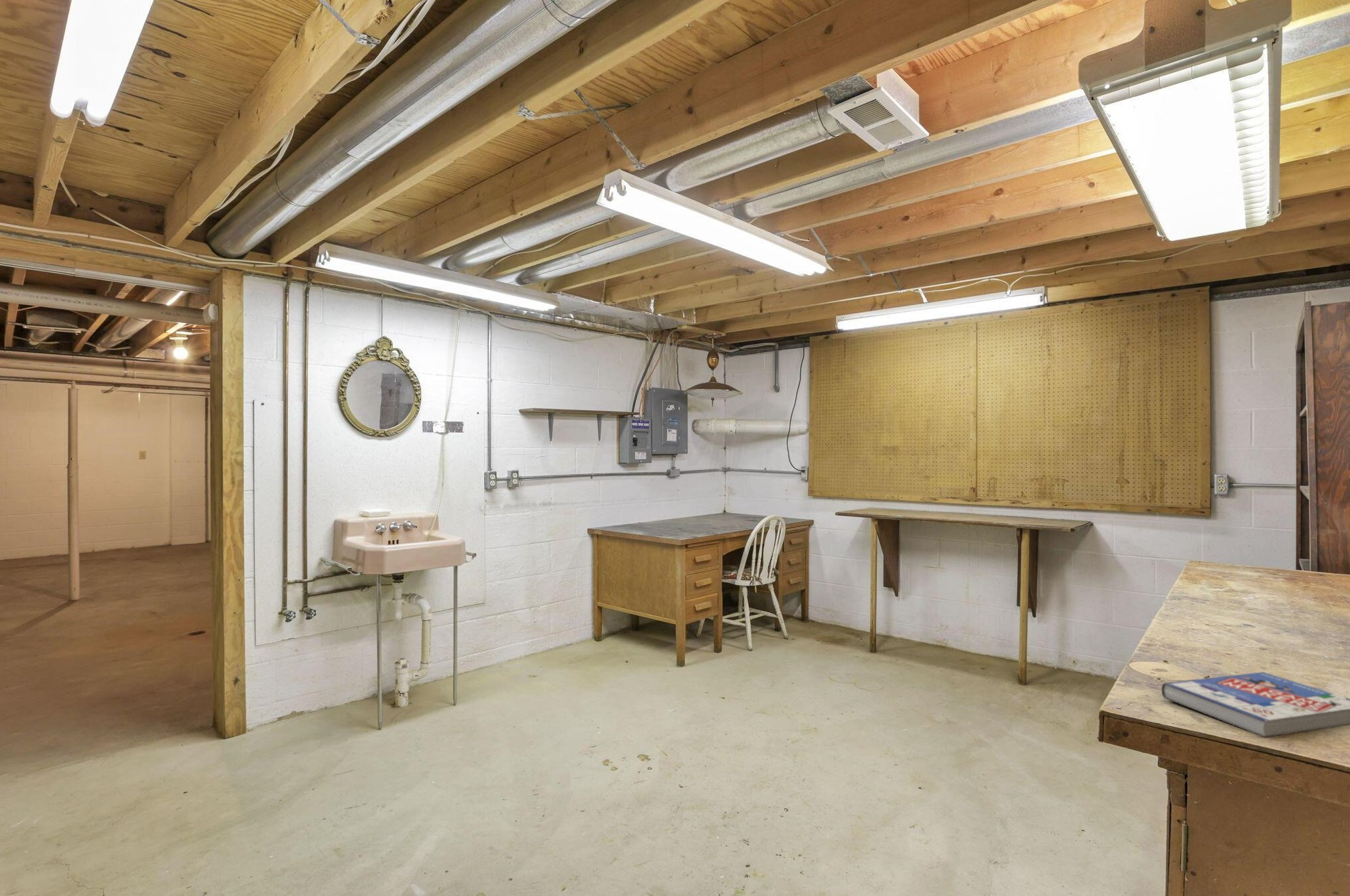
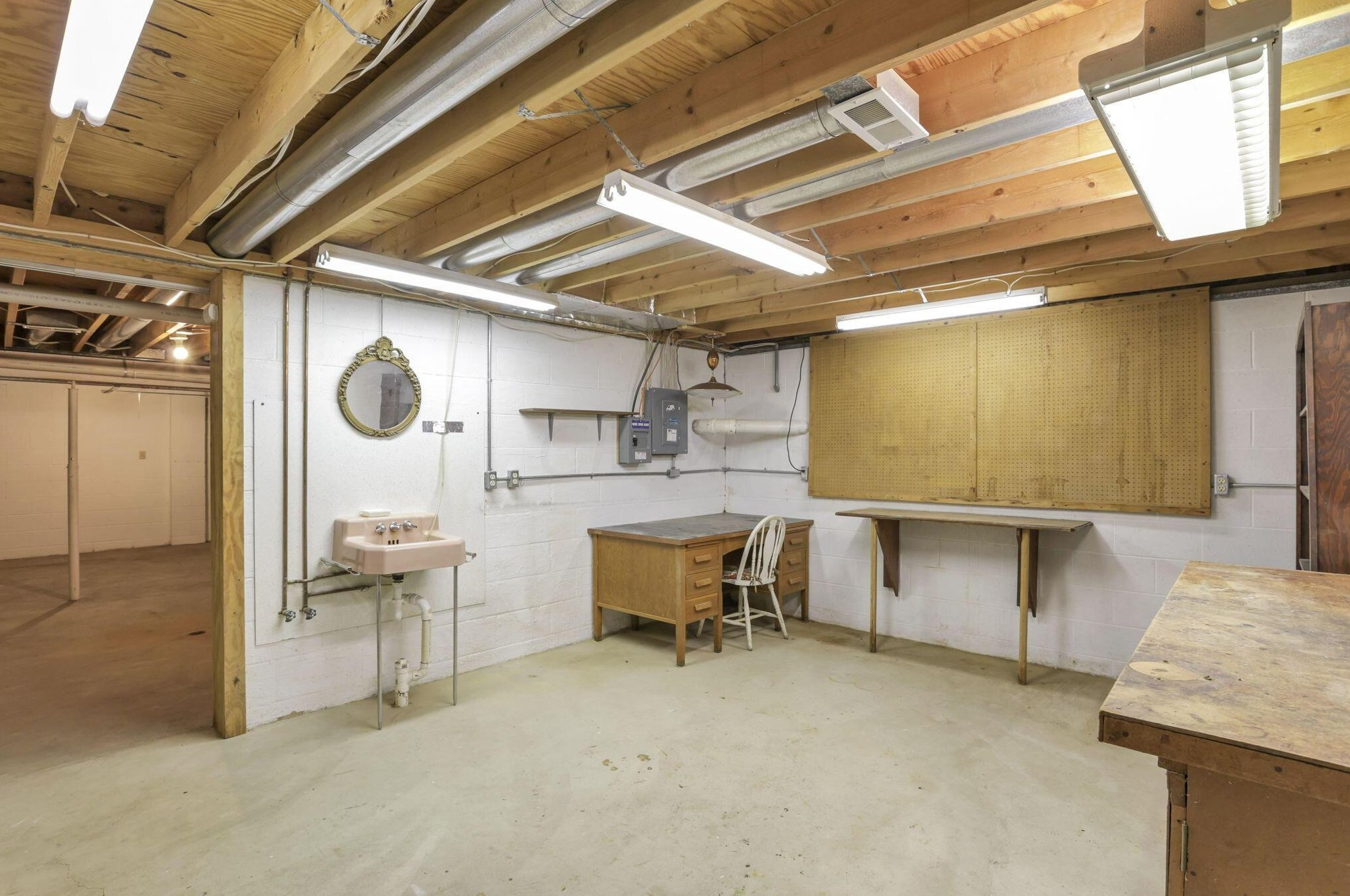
- book (1262, 701)
